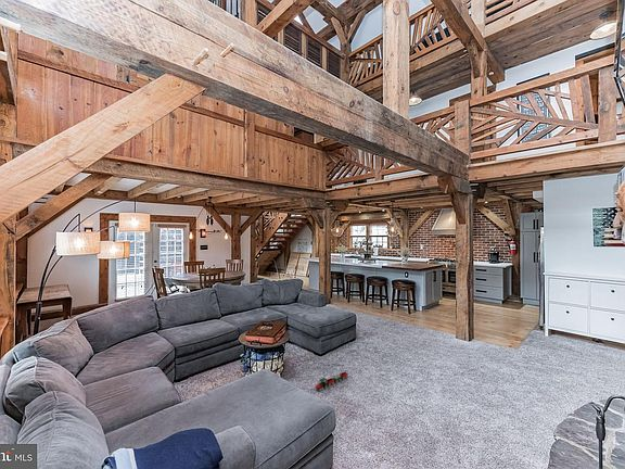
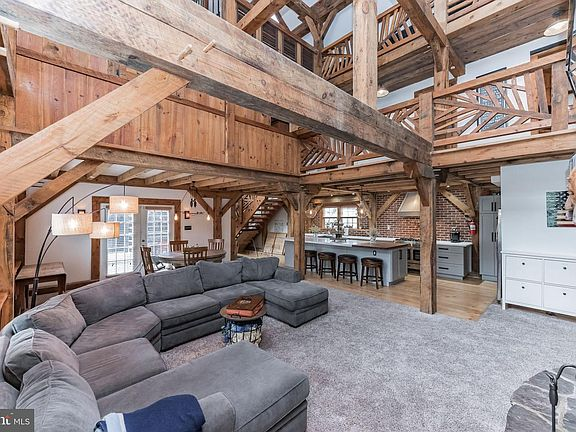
- toy train (332, 379)
